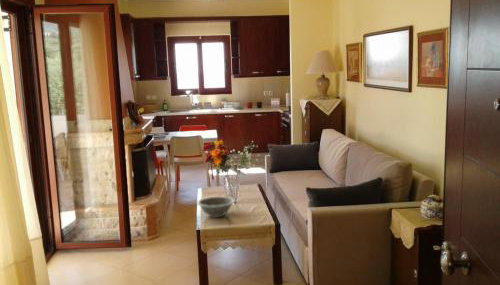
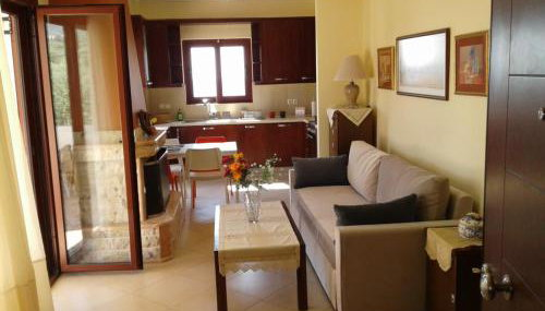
- decorative bowl (216, 208)
